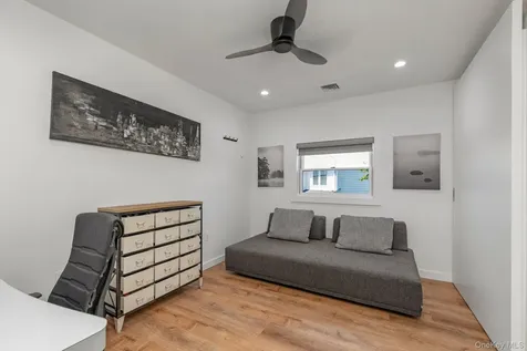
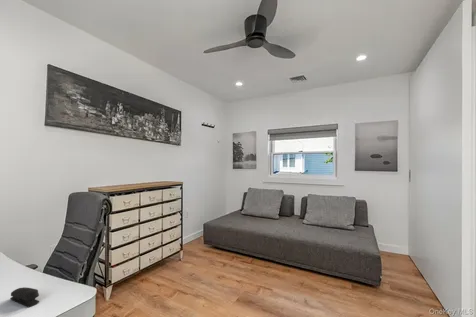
+ stapler (24, 294)
